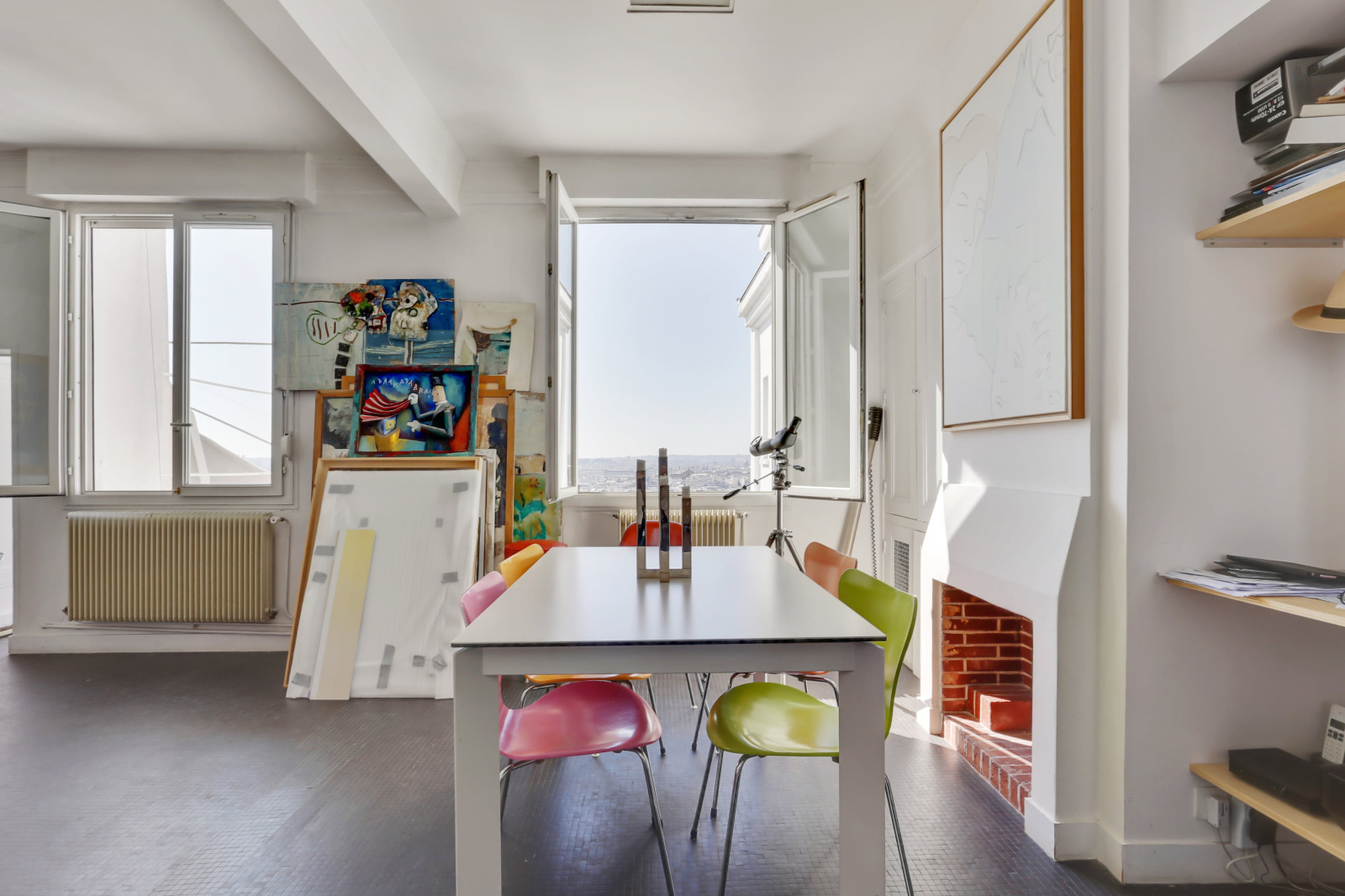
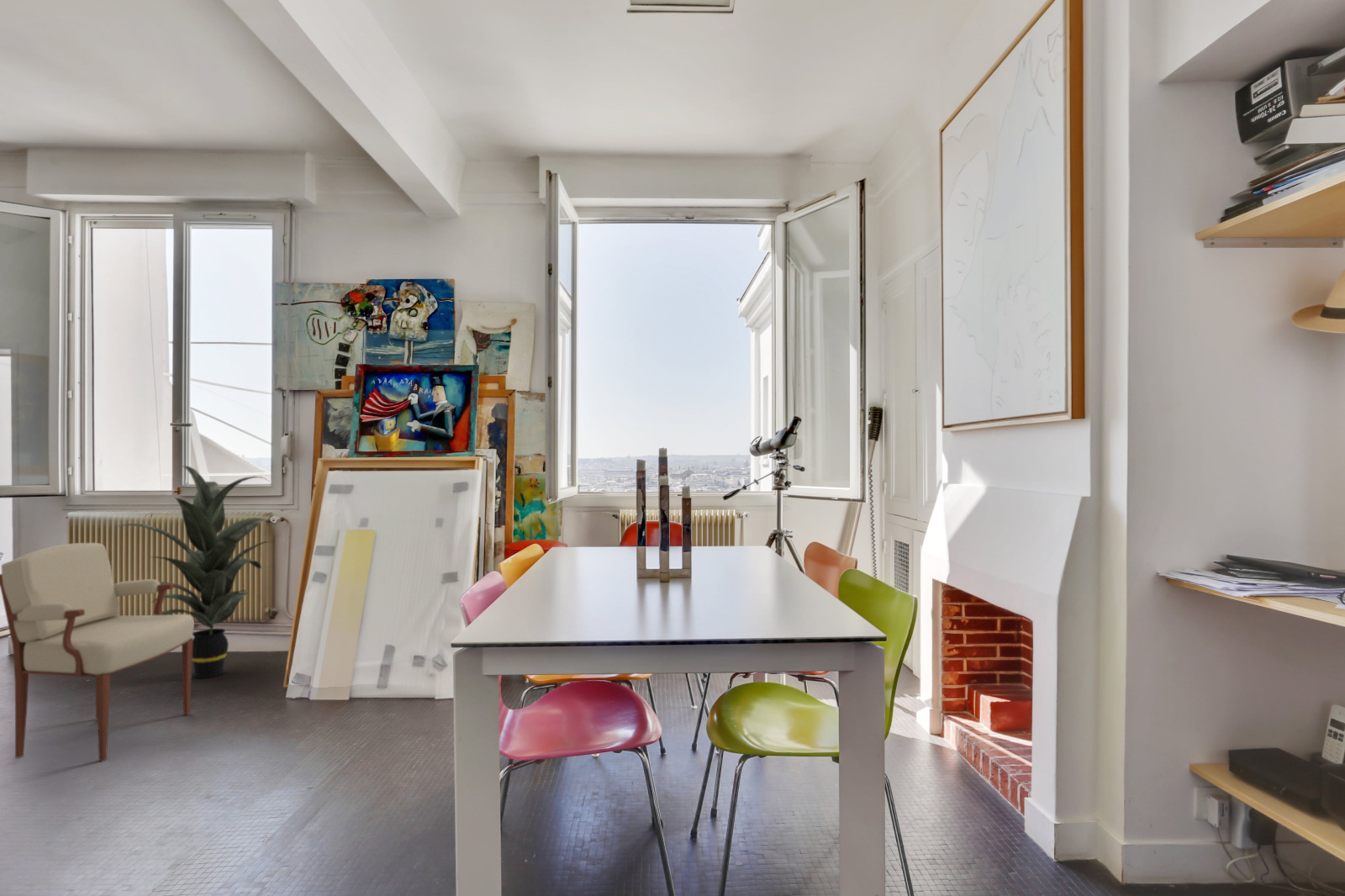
+ armchair (103, 640)
+ indoor plant (206, 569)
